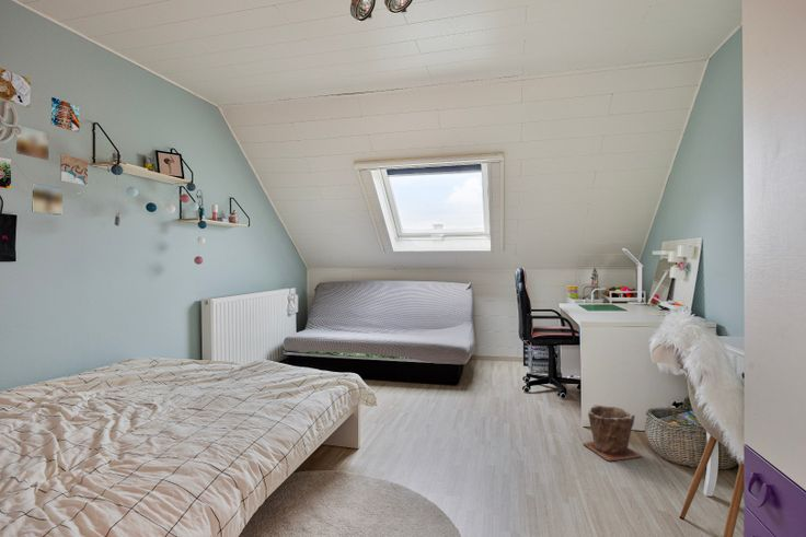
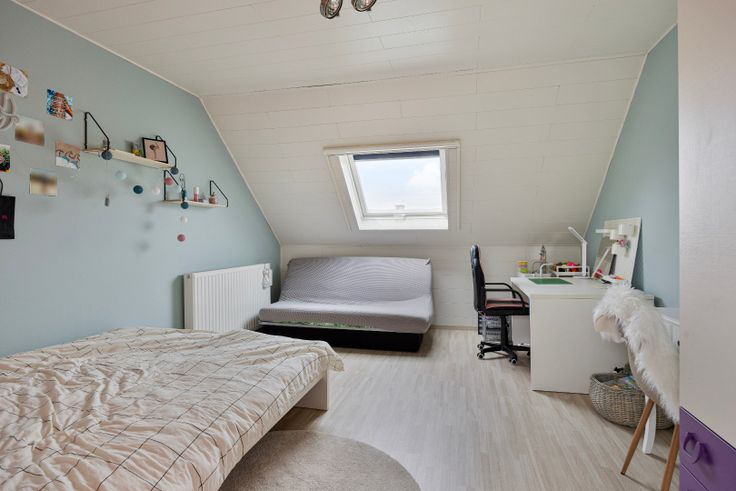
- plant pot (611, 430)
